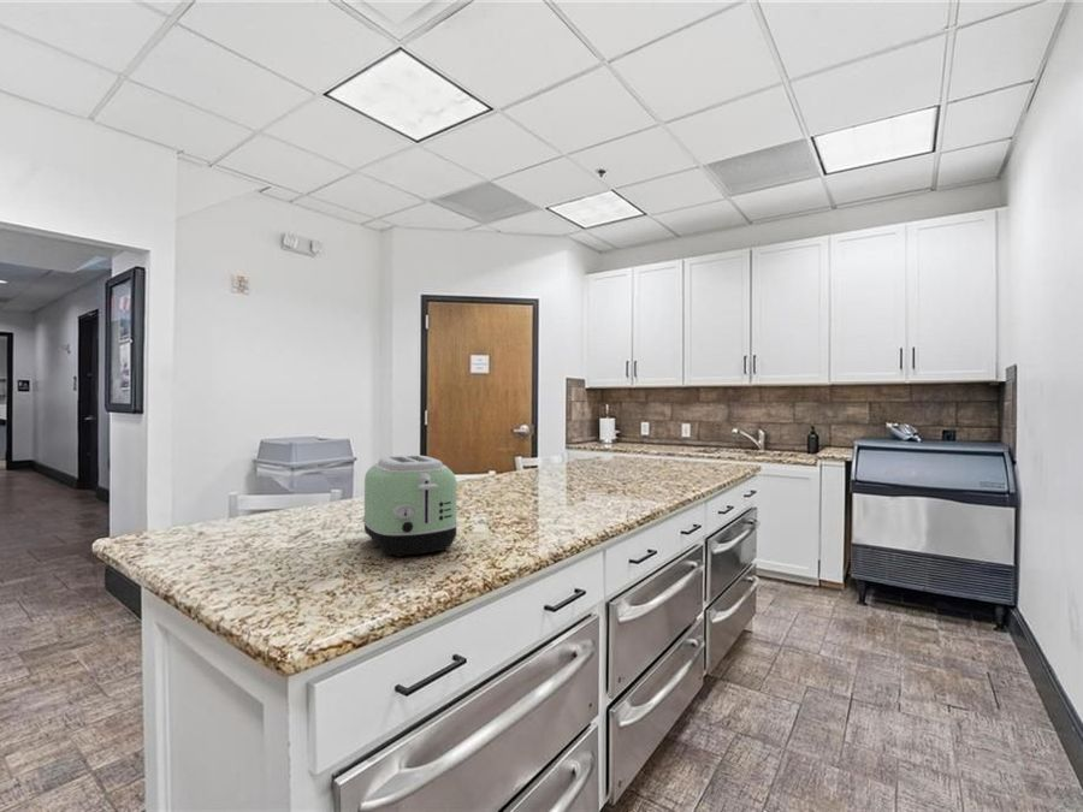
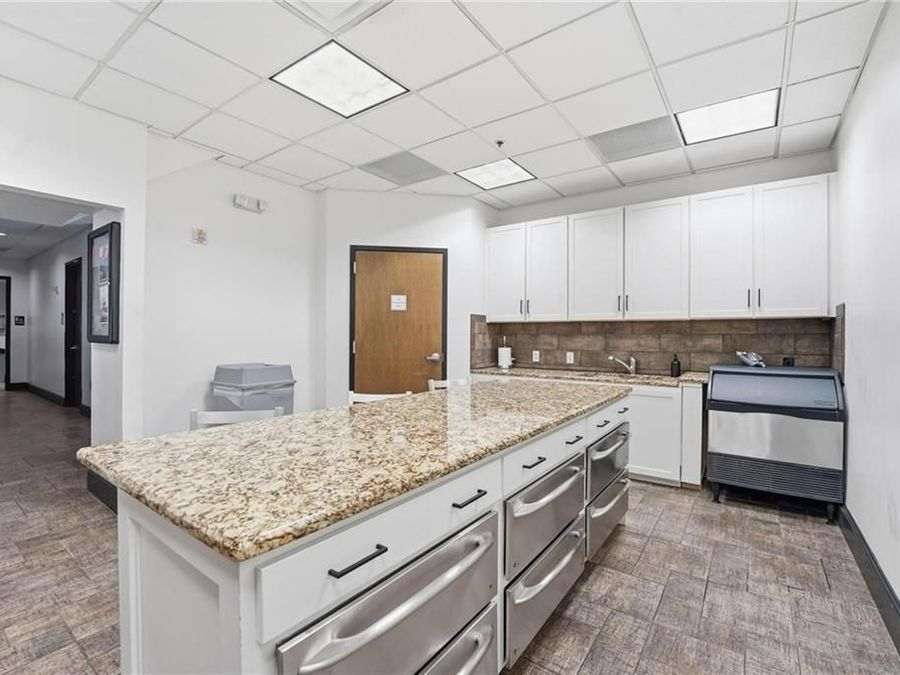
- toaster (410, 502)
